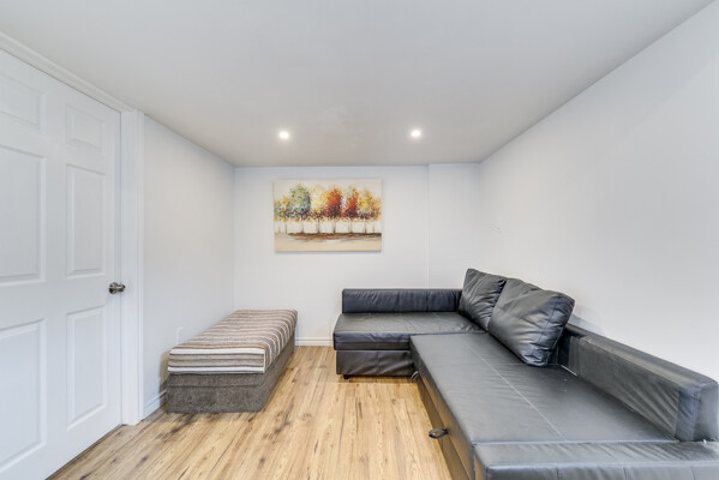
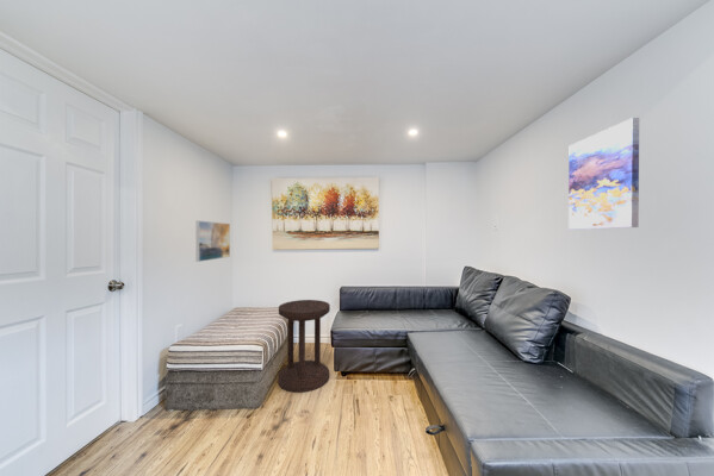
+ side table (304, 342)
+ wall art (598, 181)
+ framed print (215, 240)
